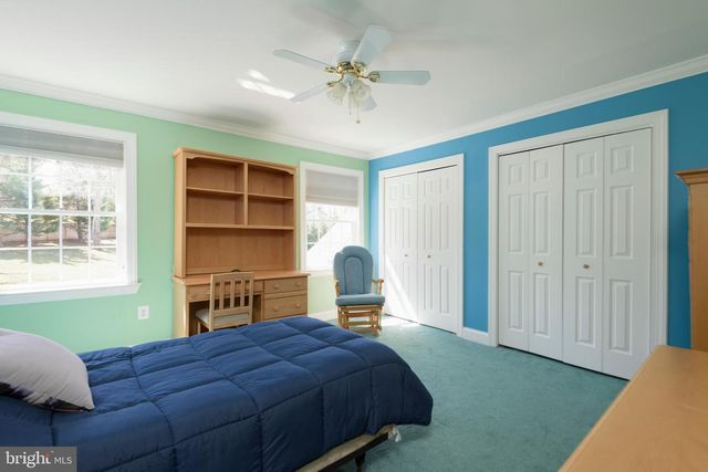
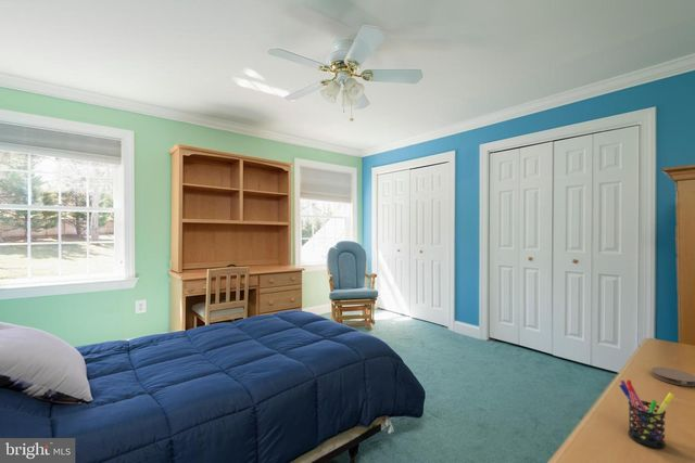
+ pen holder (645, 412)
+ coaster (673, 375)
